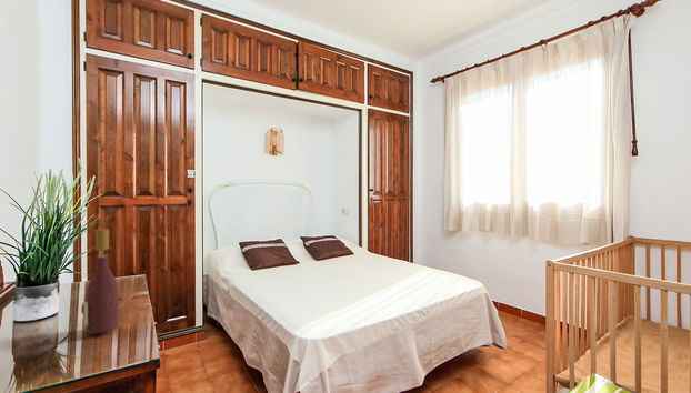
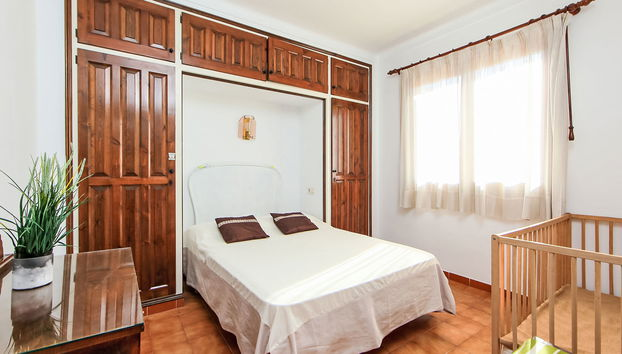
- wine bottle (102, 280)
